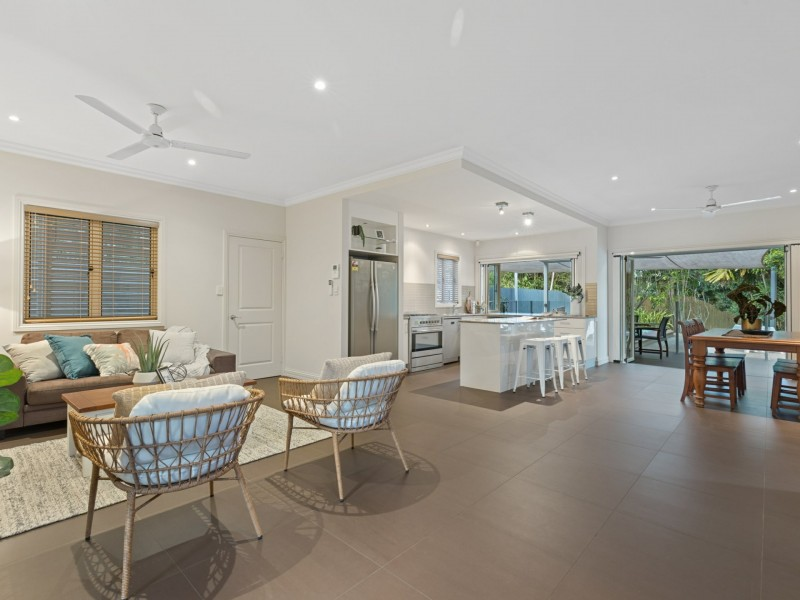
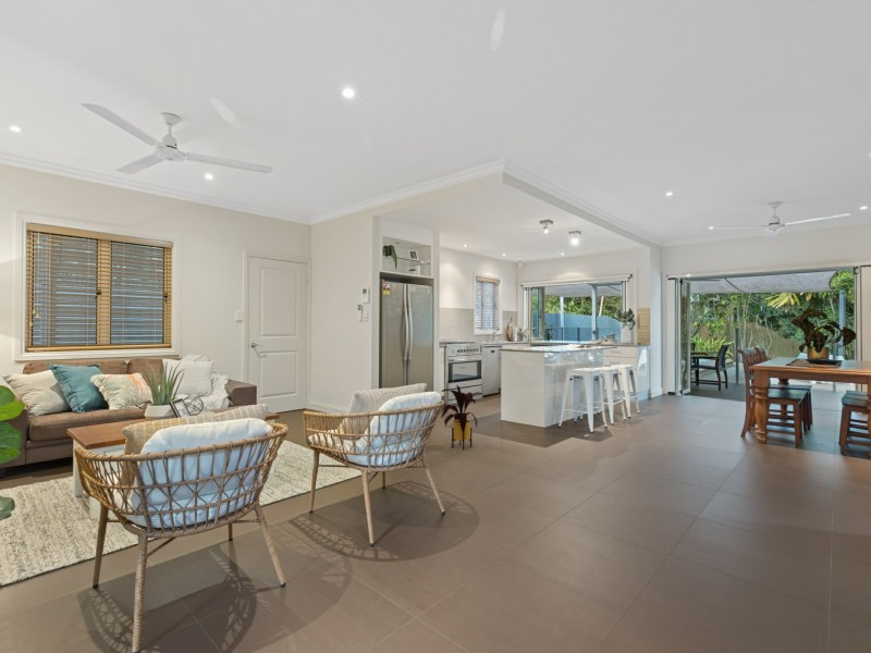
+ house plant (463, 417)
